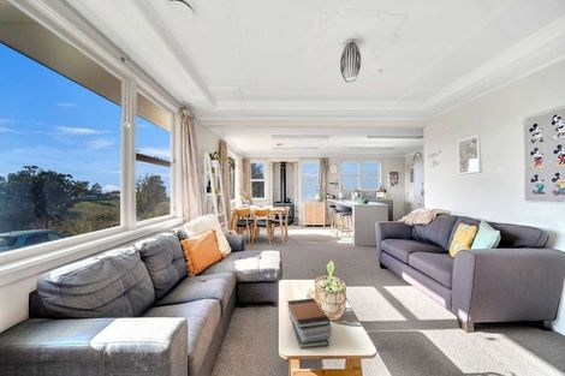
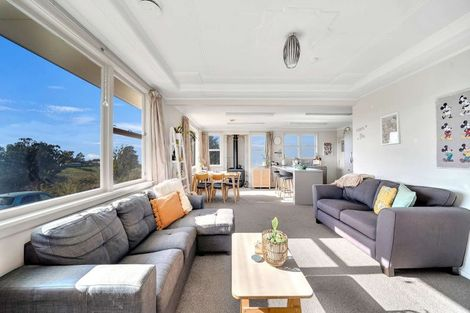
- book stack (308, 321)
